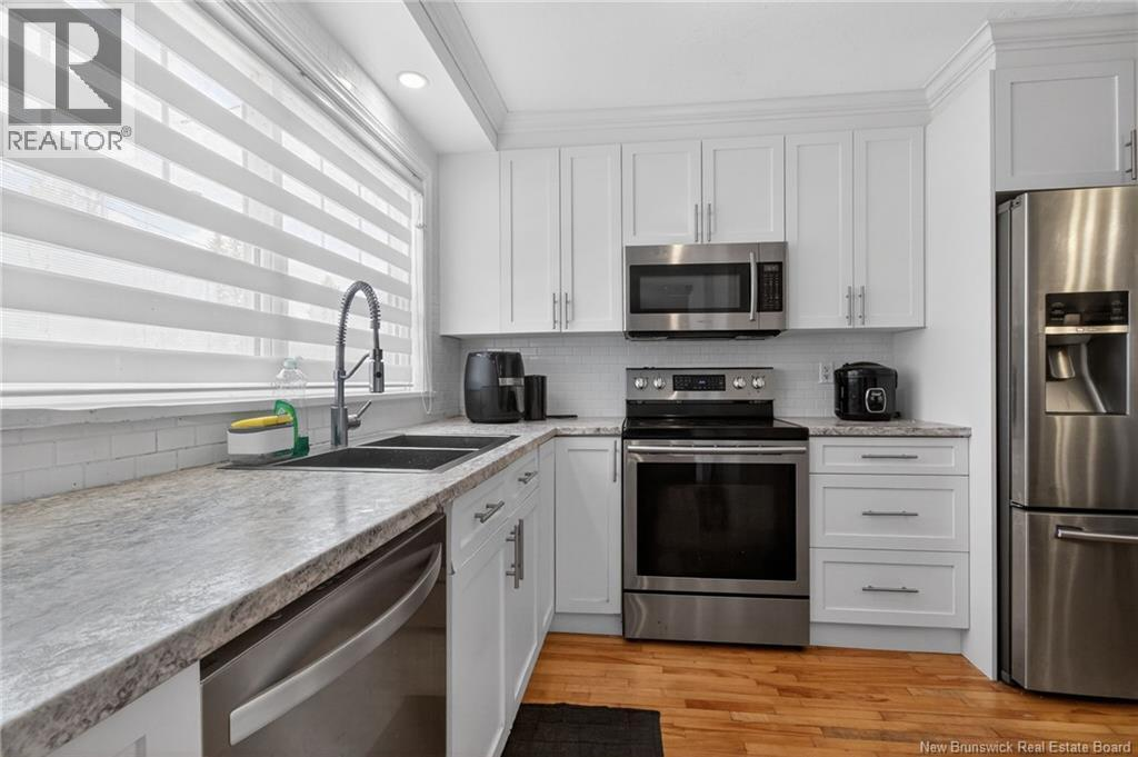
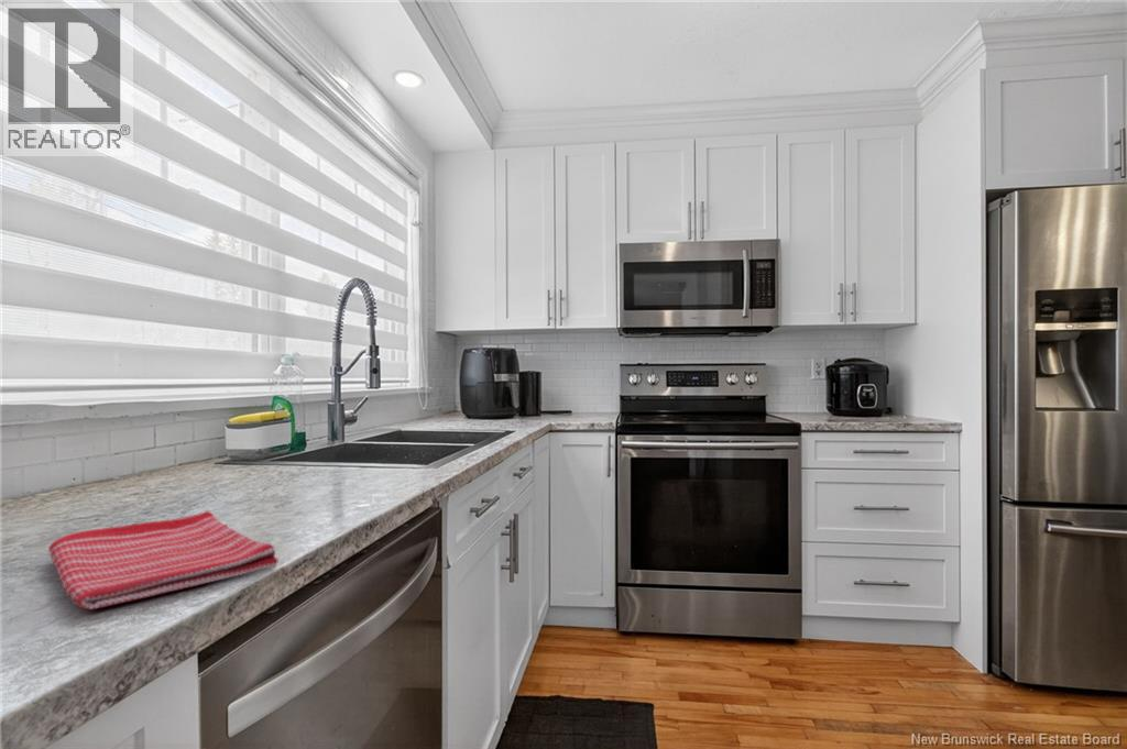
+ dish towel (161, 550)
